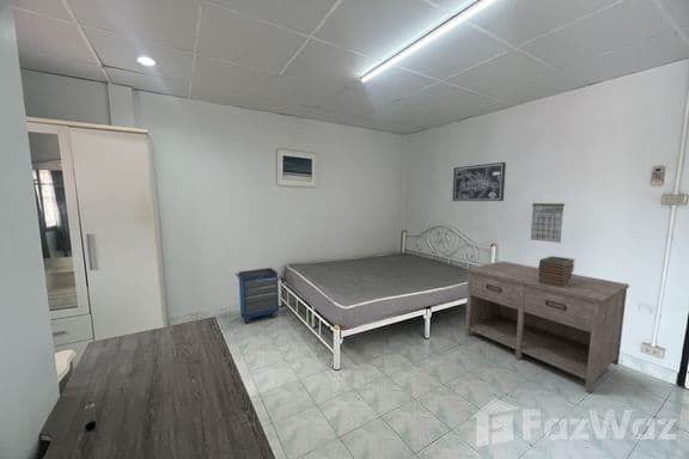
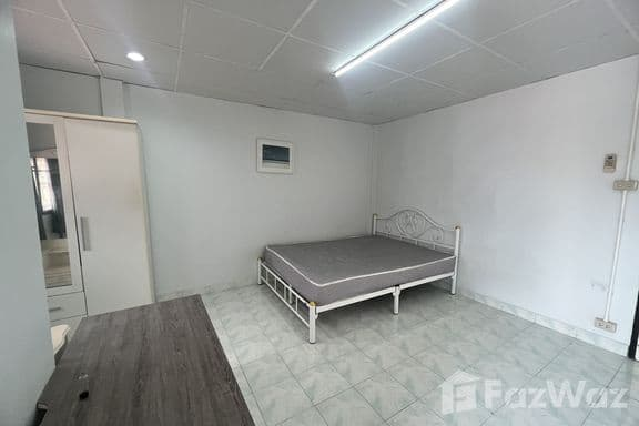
- wall art (476, 183)
- book stack (556, 270)
- nightstand (537, 312)
- cabinet (256, 294)
- calendar (547, 218)
